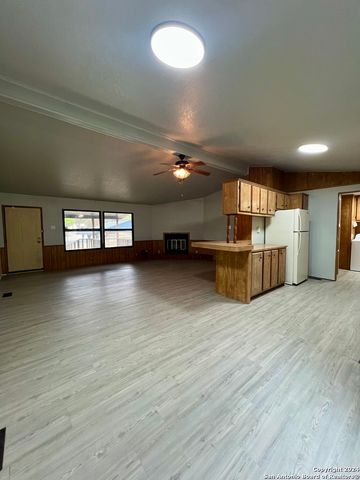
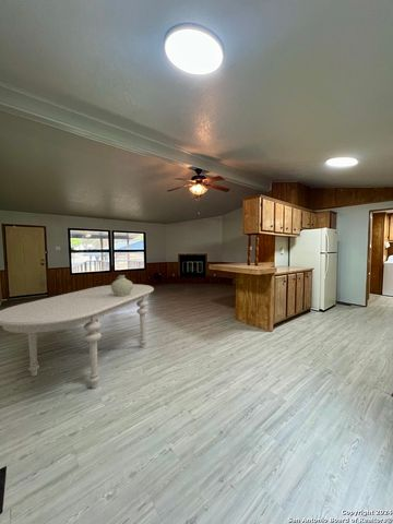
+ ceramic jug (121, 285)
+ dining table (94, 327)
